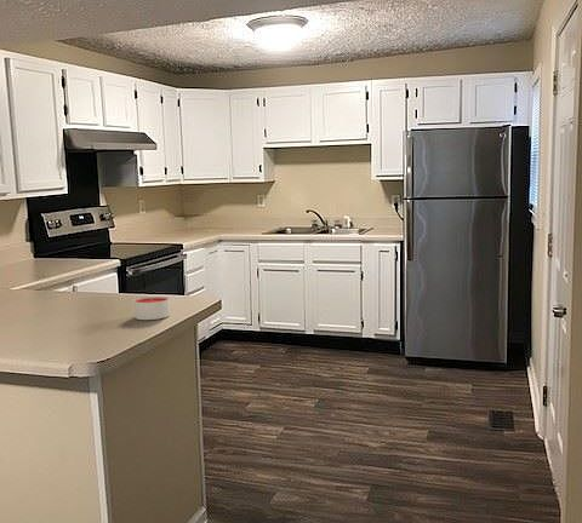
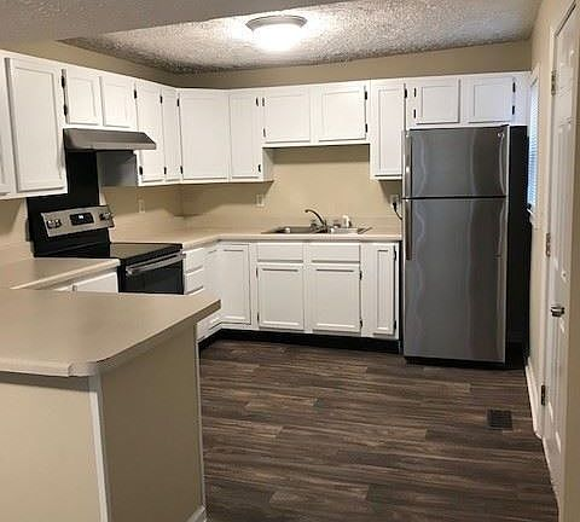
- candle (152, 306)
